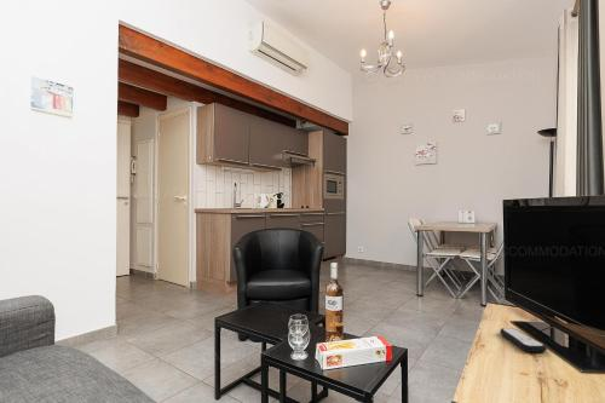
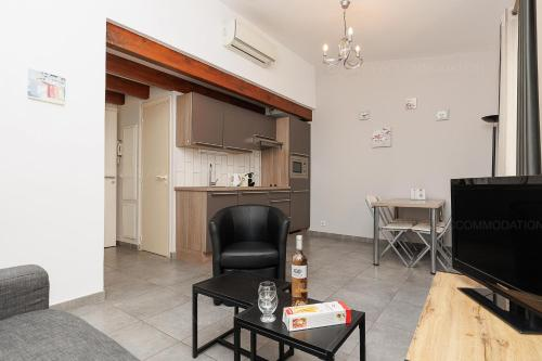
- remote control (520, 339)
